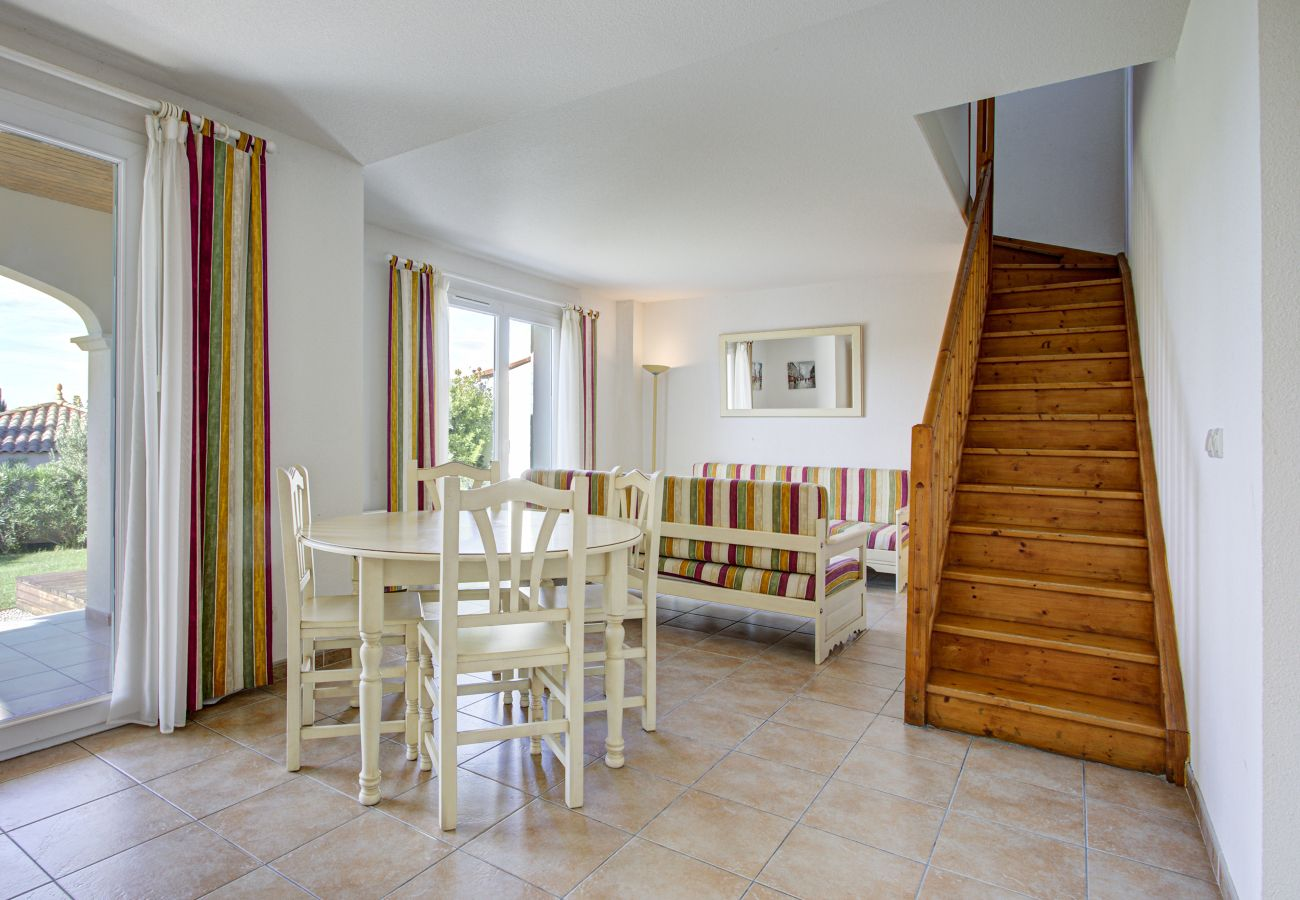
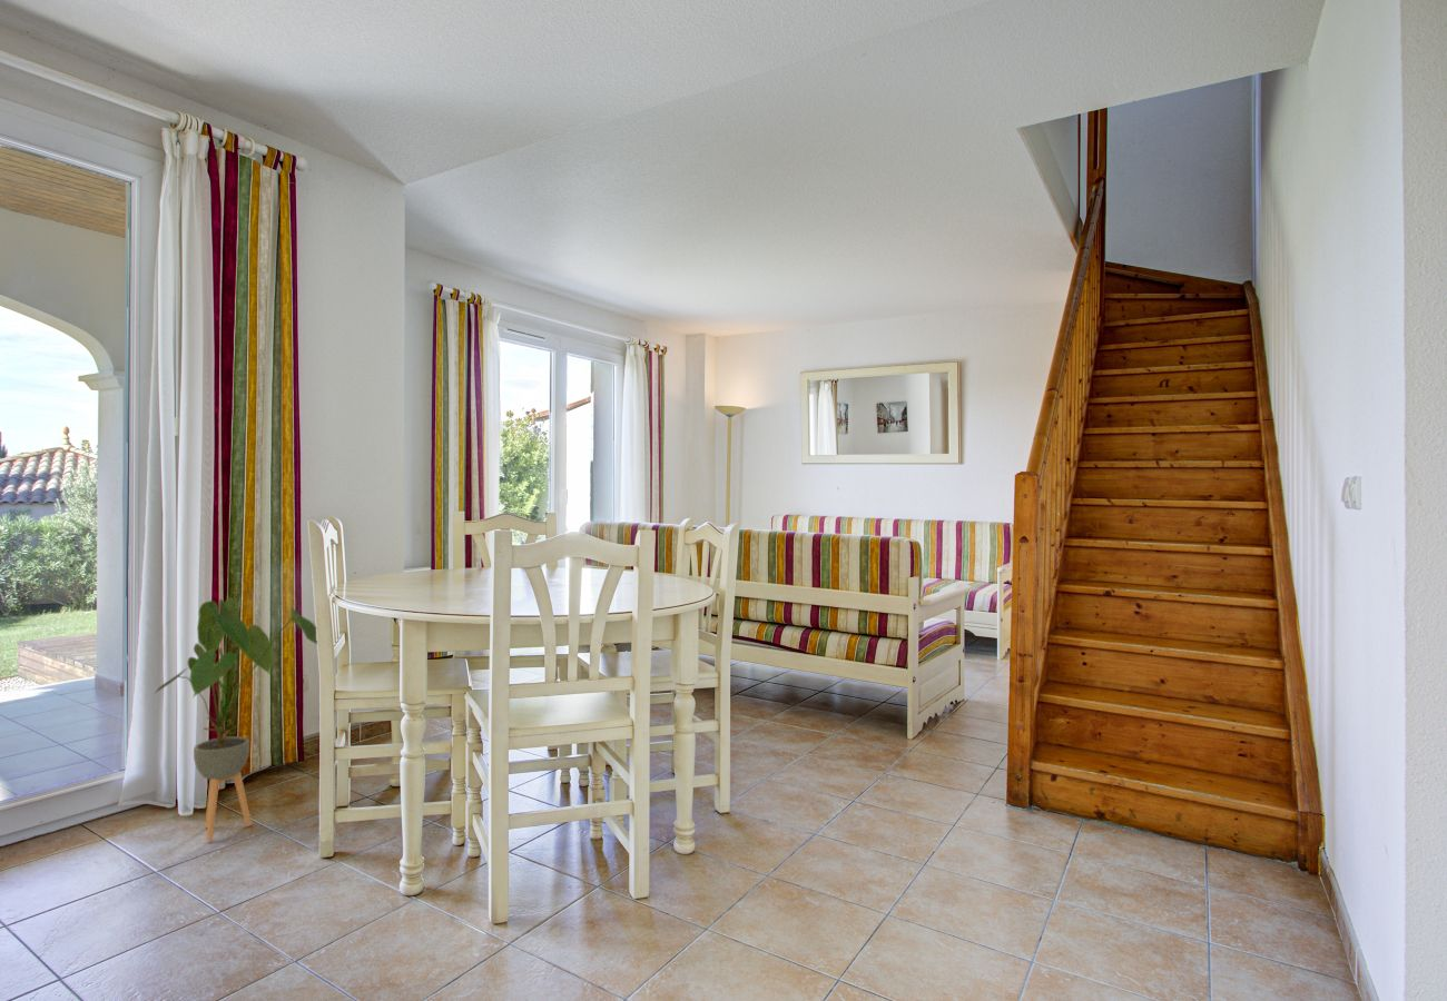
+ house plant (229, 710)
